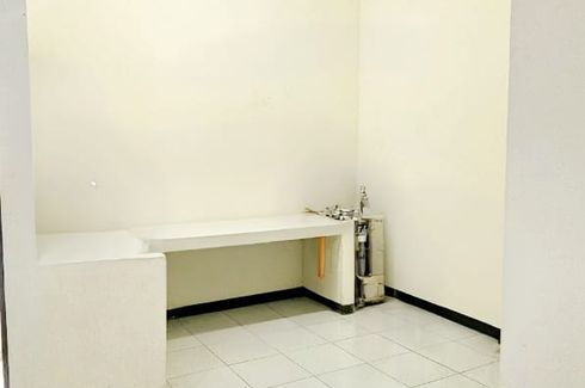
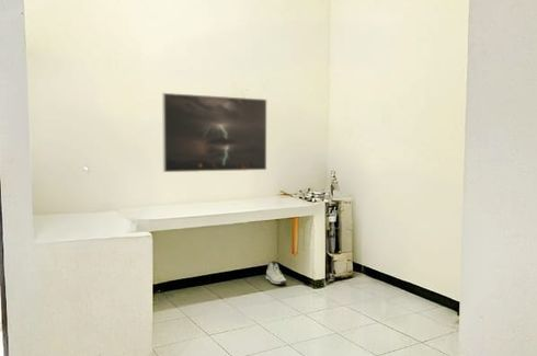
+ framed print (217, 134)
+ sneaker (275, 272)
